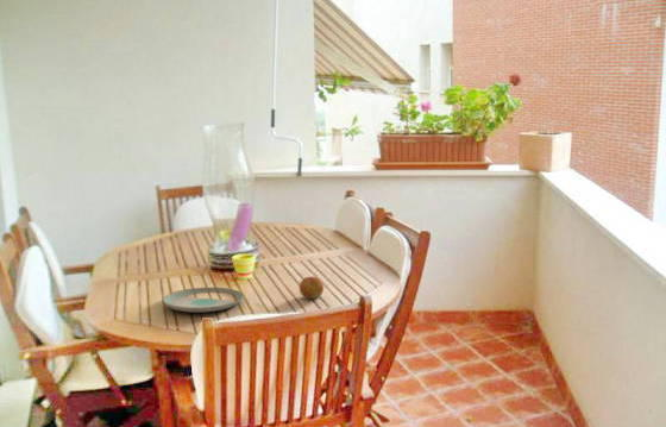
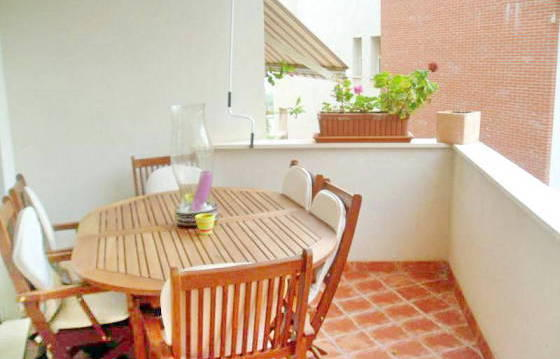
- plate (203, 300)
- apple (310, 287)
